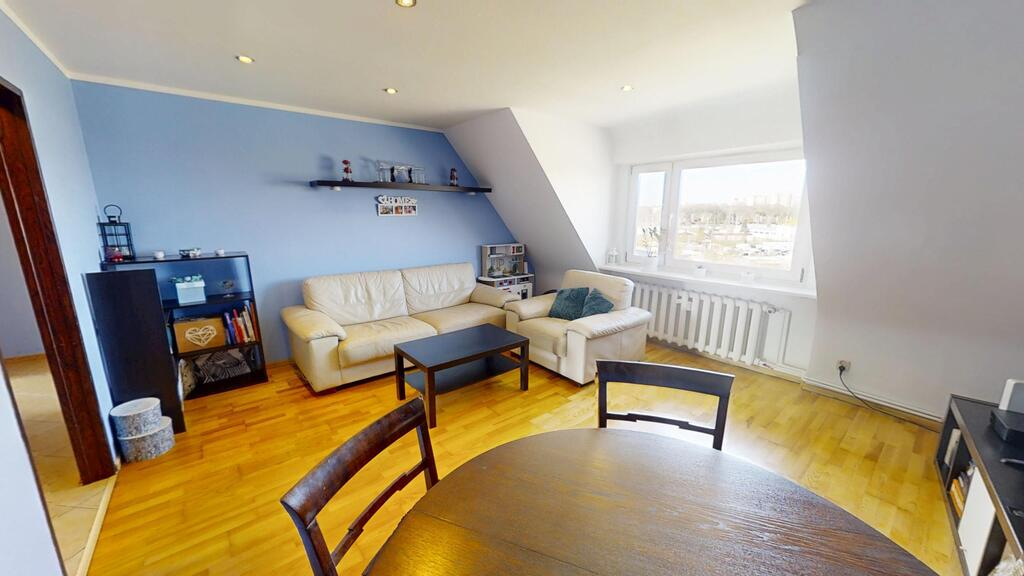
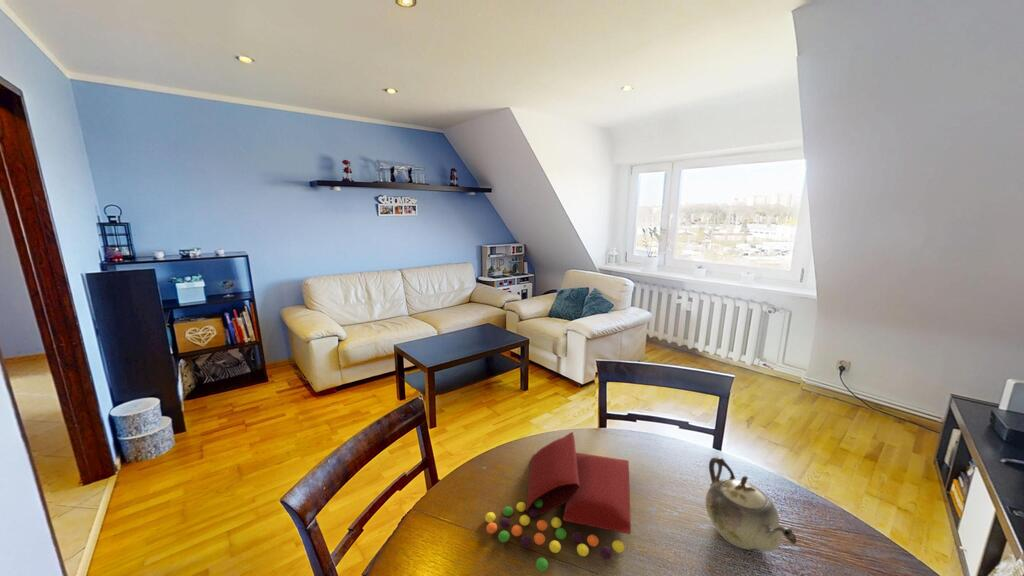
+ candy bag (563, 489)
+ teapot (745, 510)
